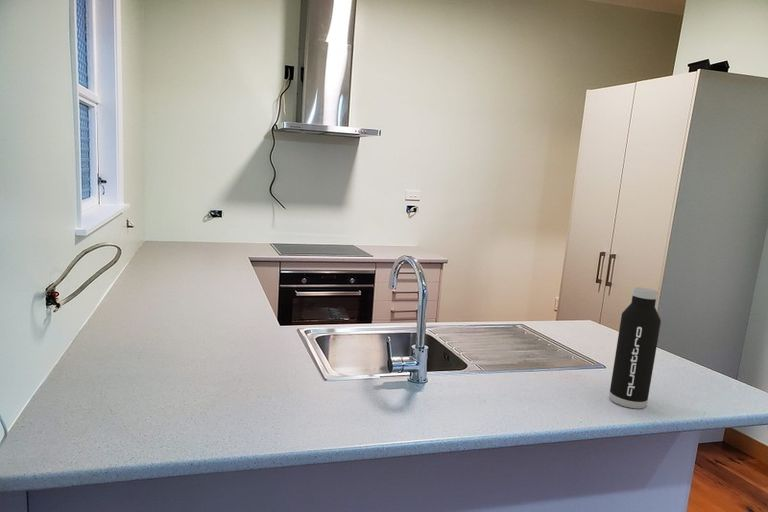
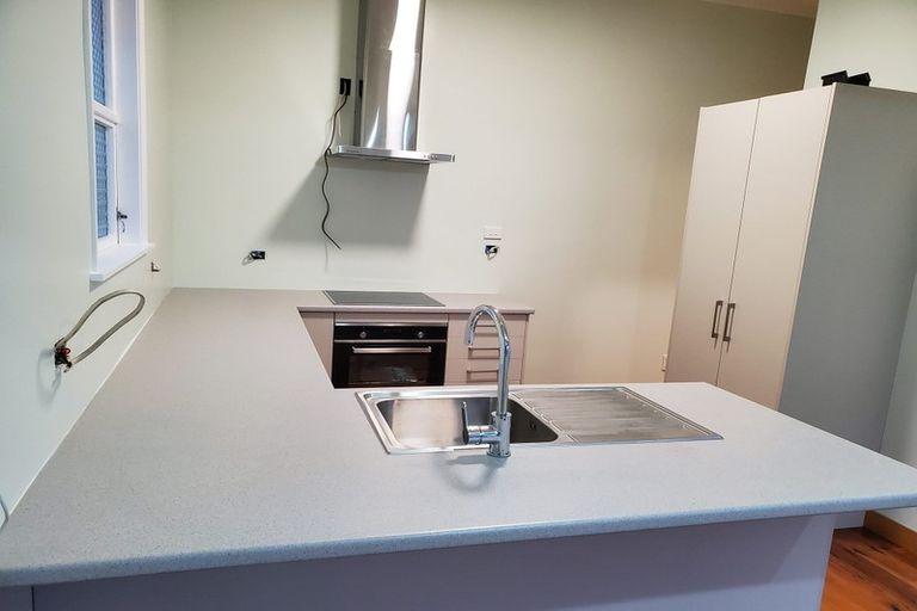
- water bottle (636, 346)
